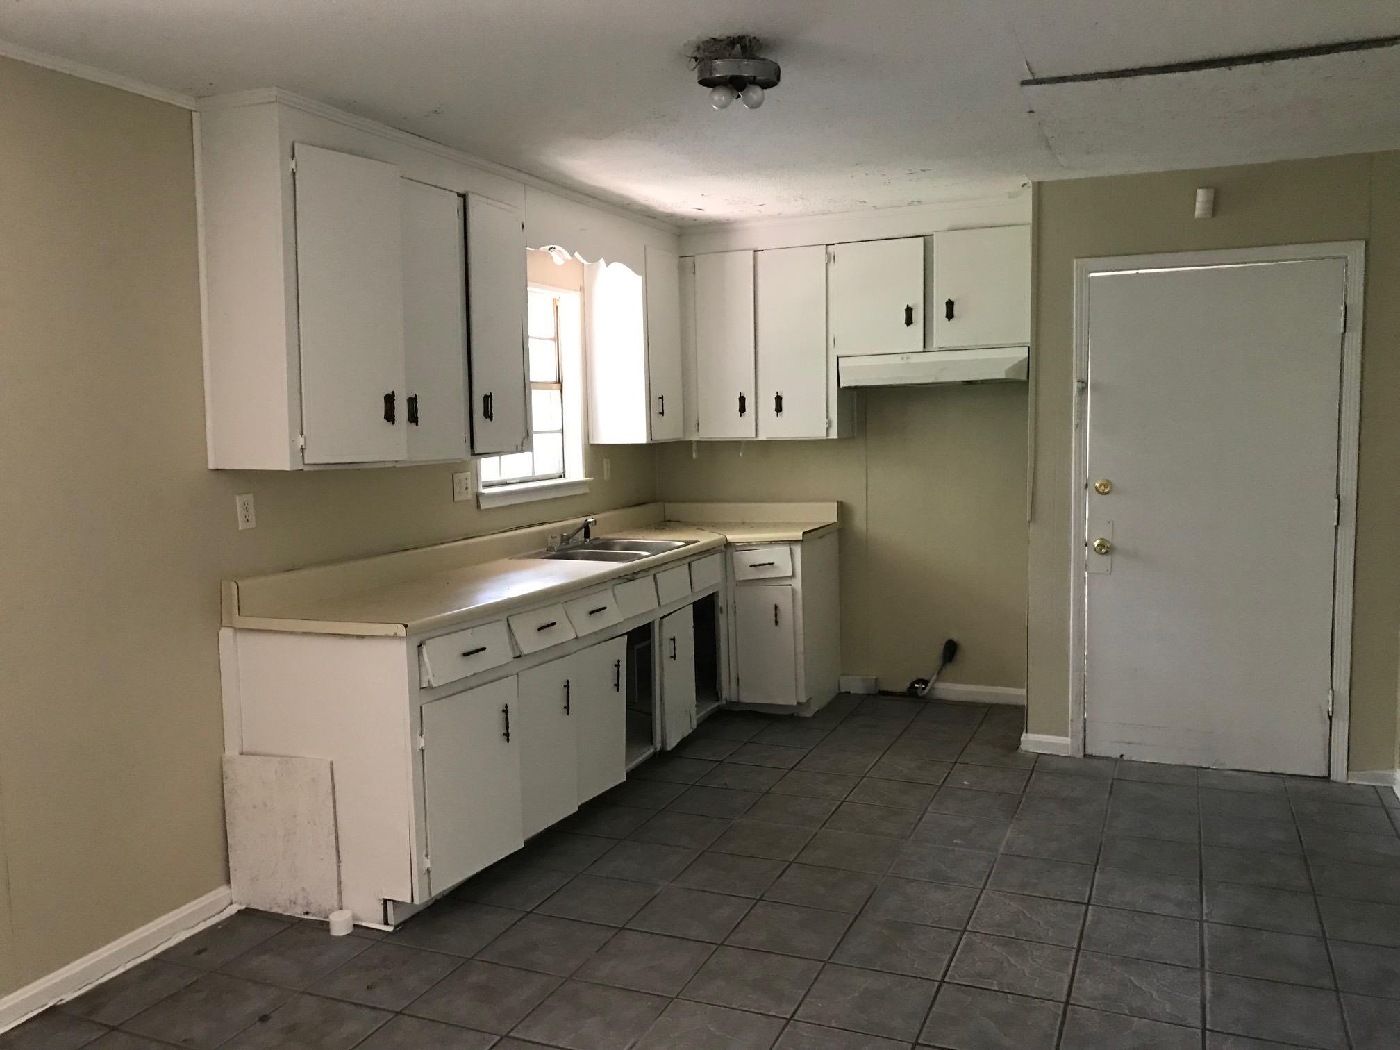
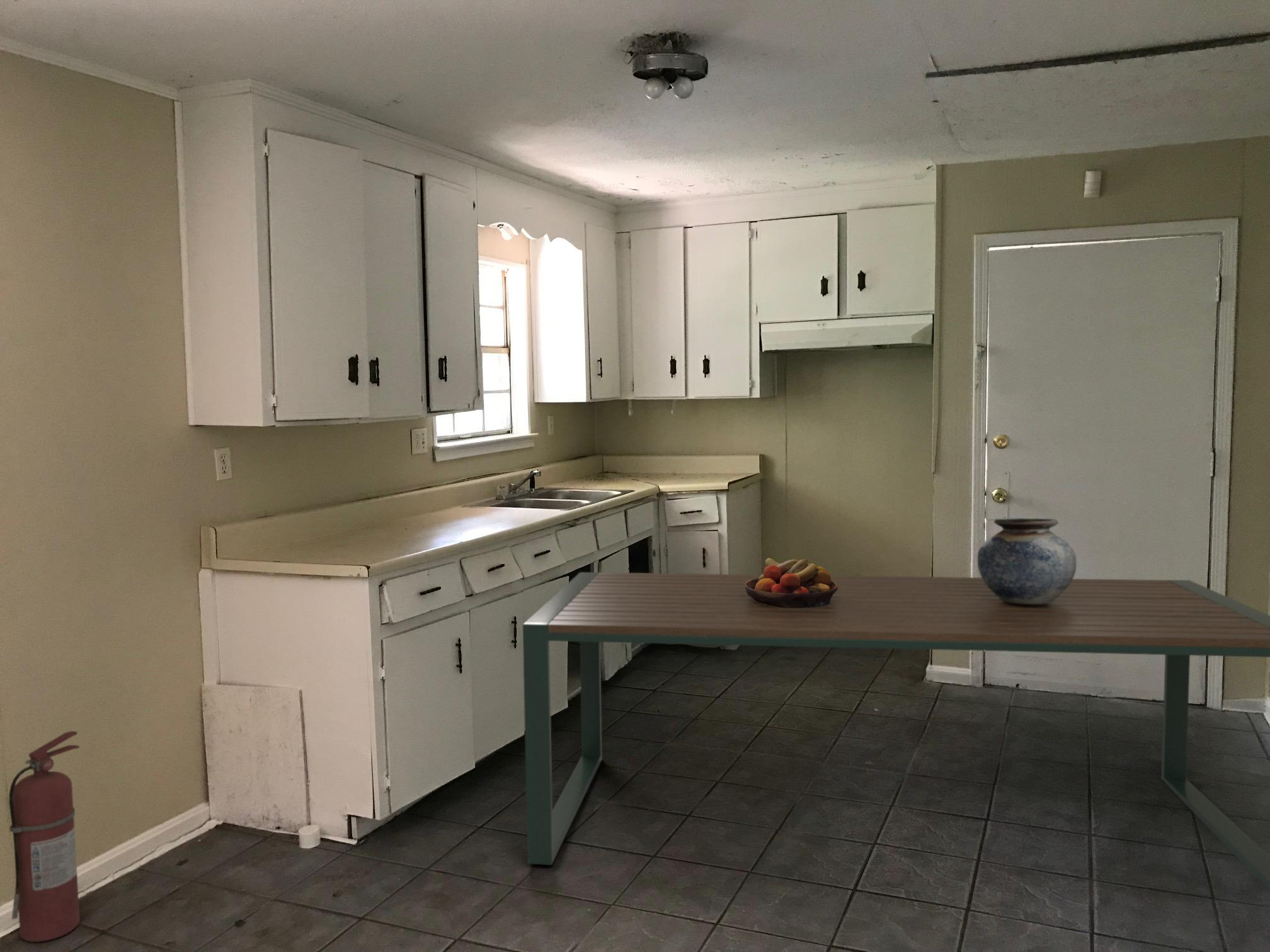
+ fruit bowl (790, 580)
+ vase (1027, 562)
+ dining table (884, 648)
+ fire extinguisher (46, 836)
